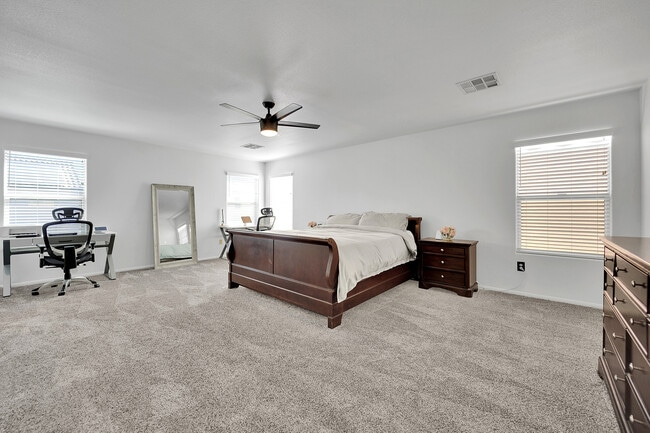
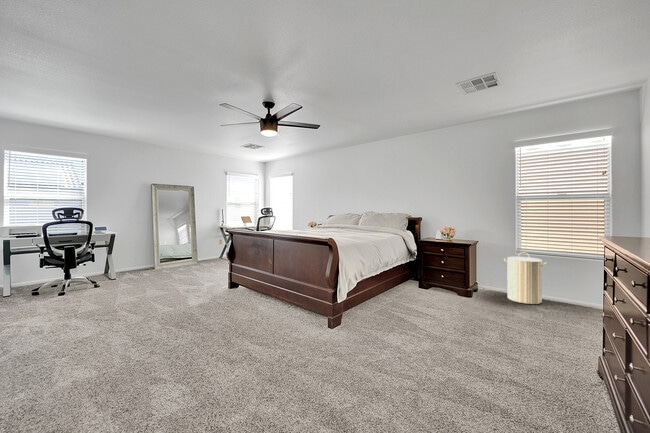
+ laundry hamper (524, 275)
